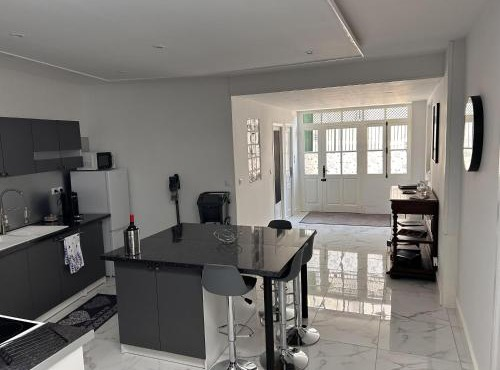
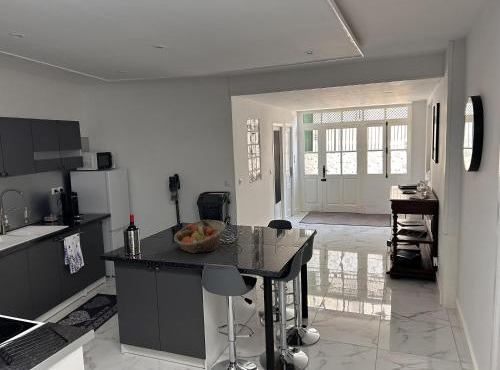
+ fruit basket (199, 235)
